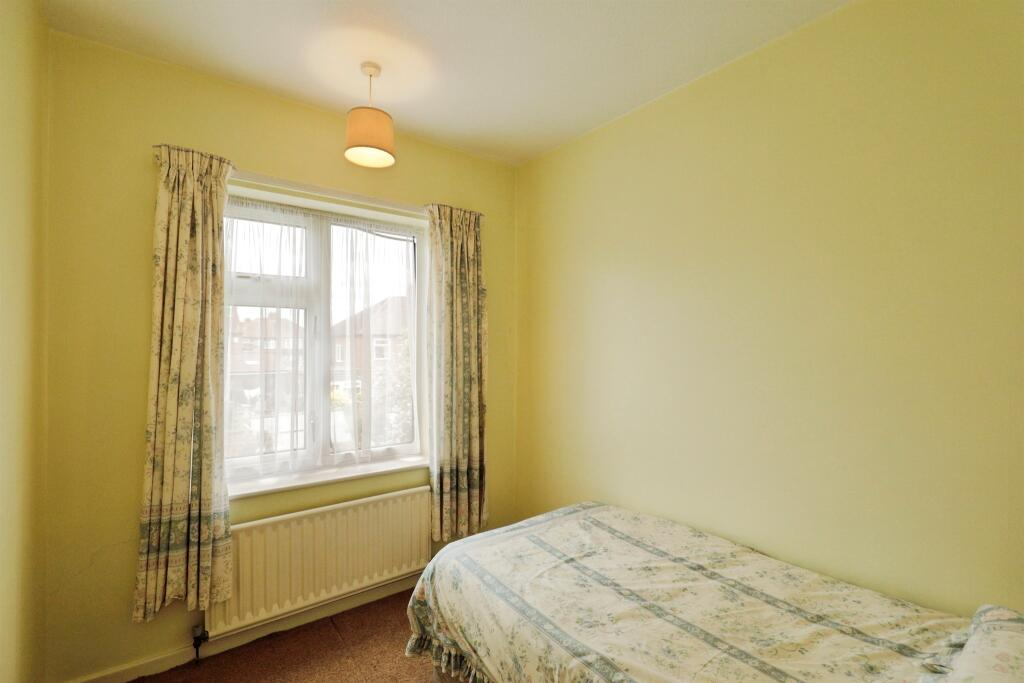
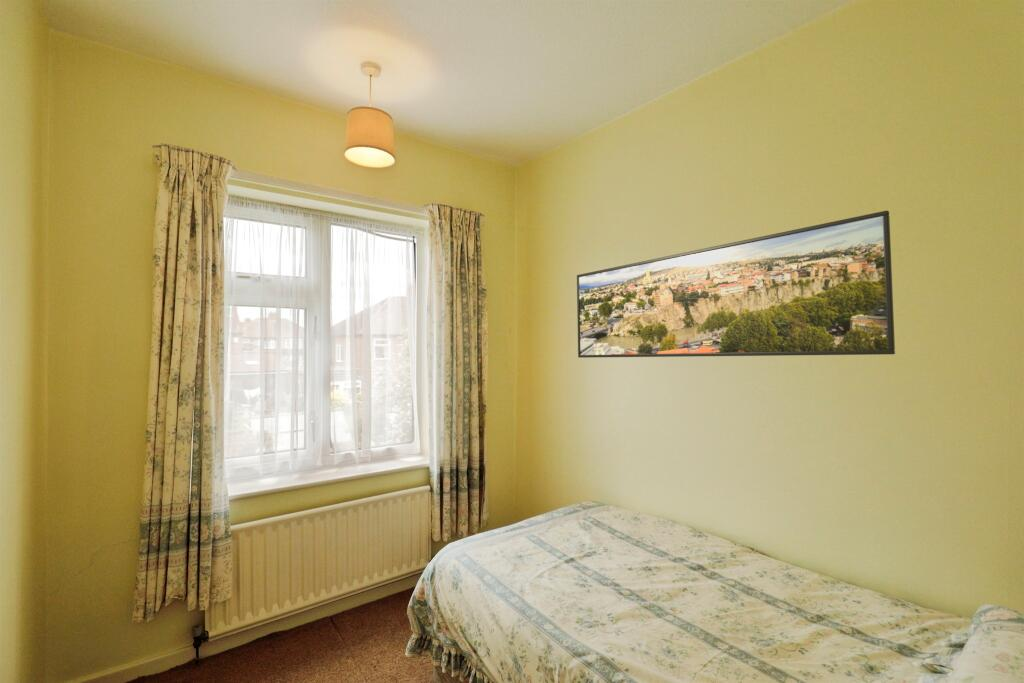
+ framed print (692, 303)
